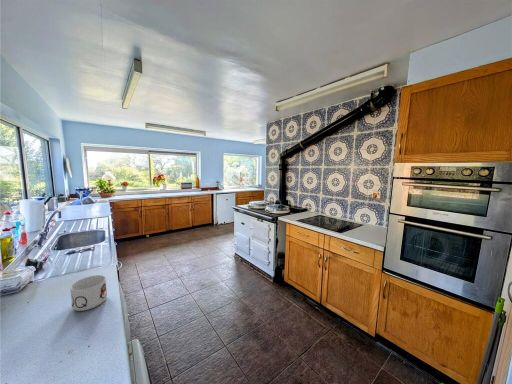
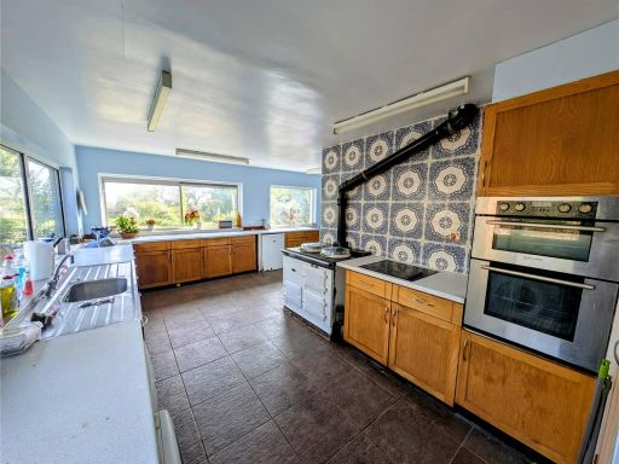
- mug (89, 290)
